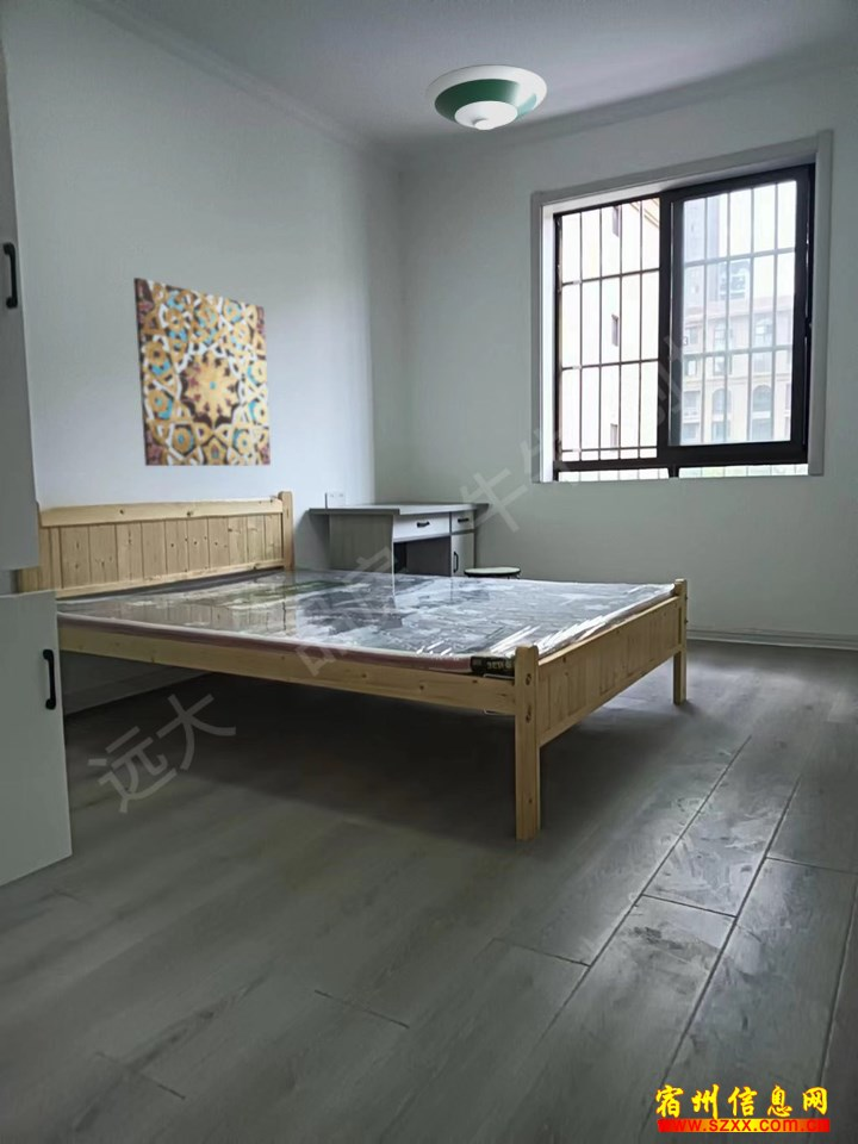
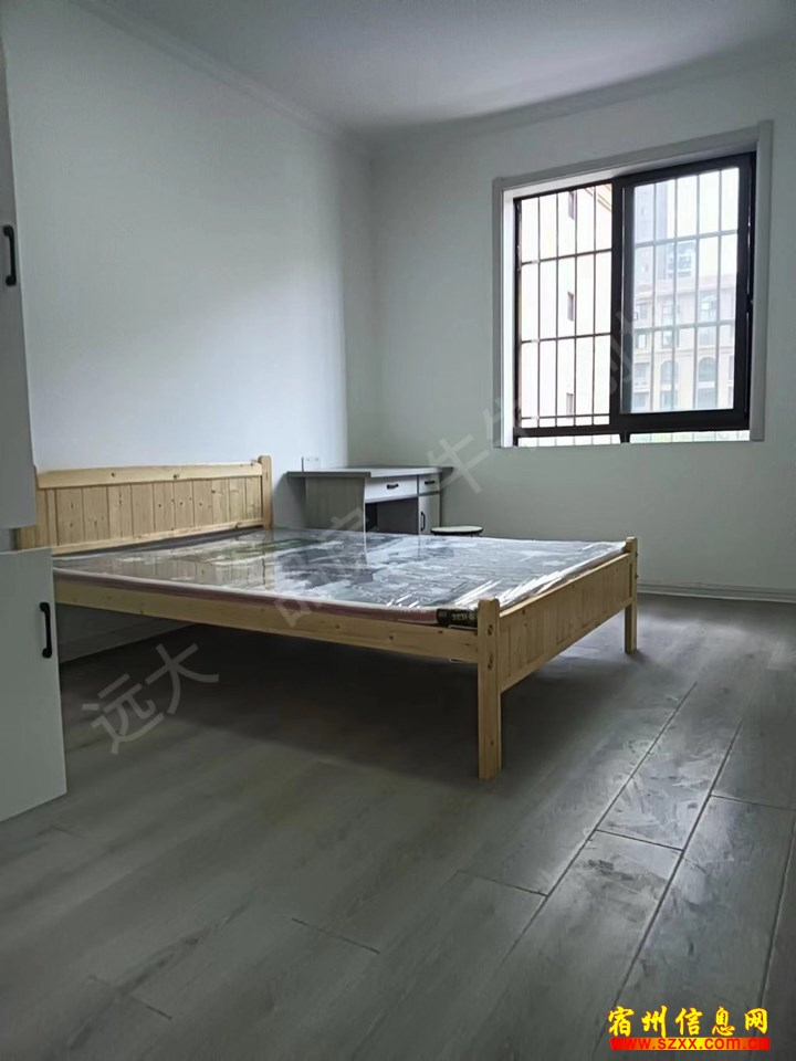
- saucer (485, 110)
- wall art (207, 380)
